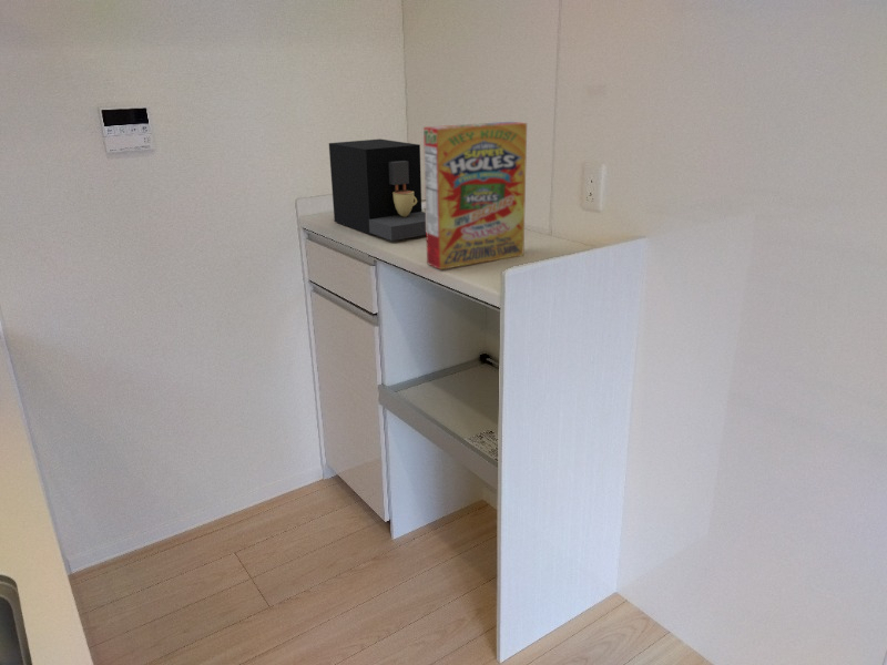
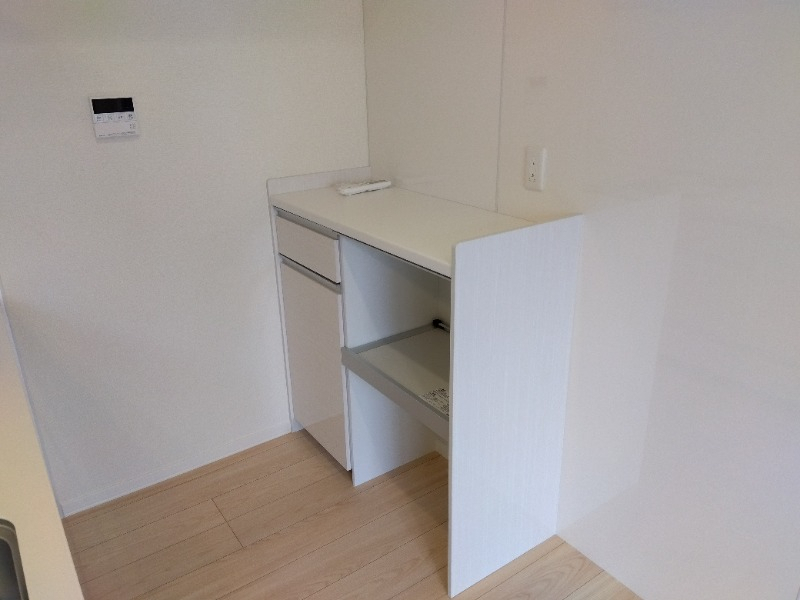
- cereal box (476, 194)
- coffee maker (385, 186)
